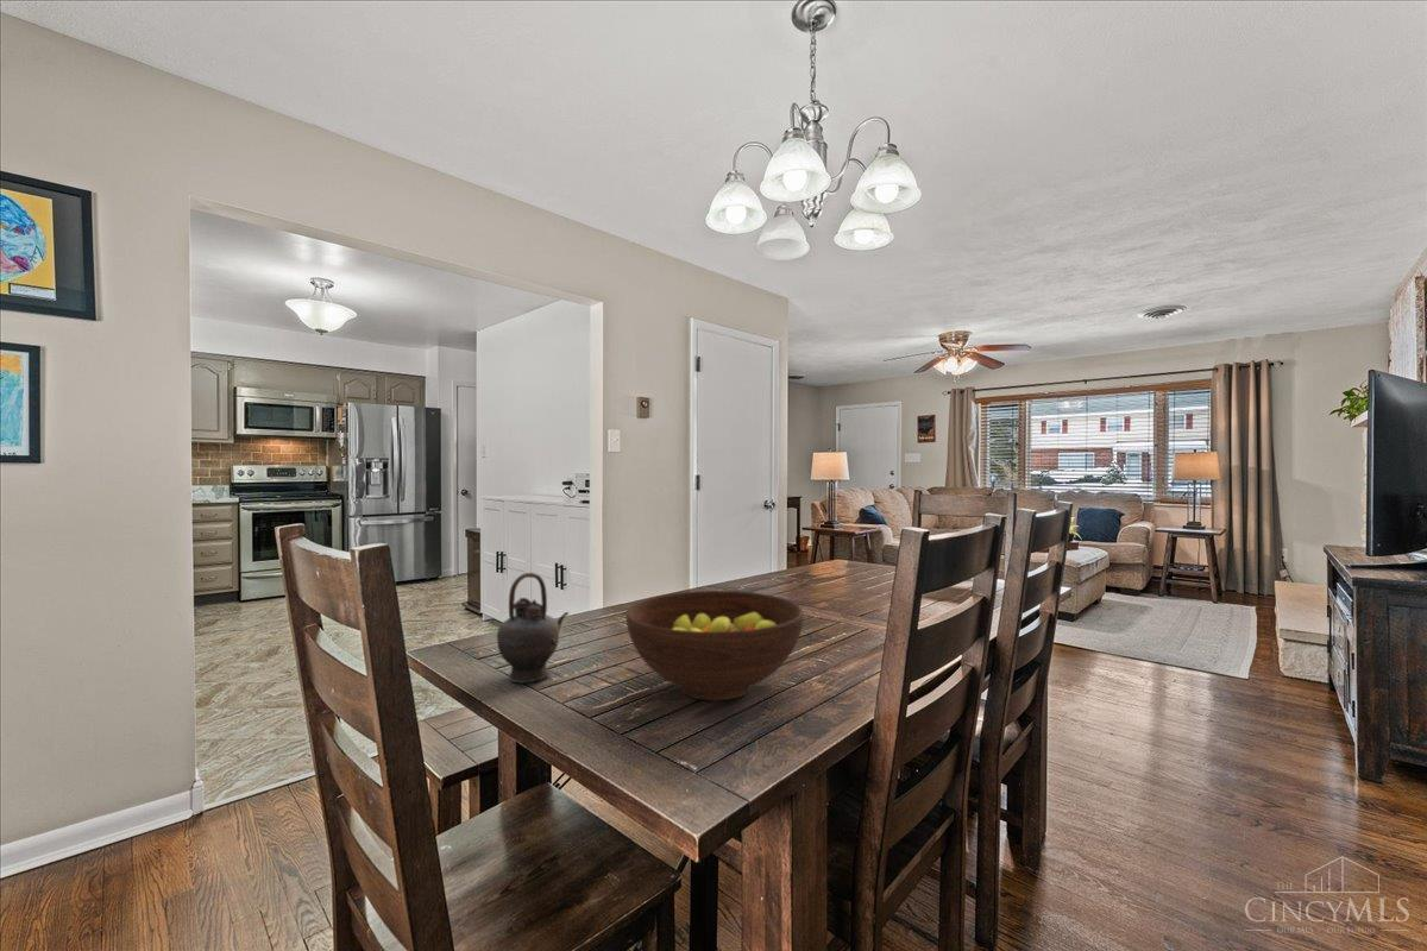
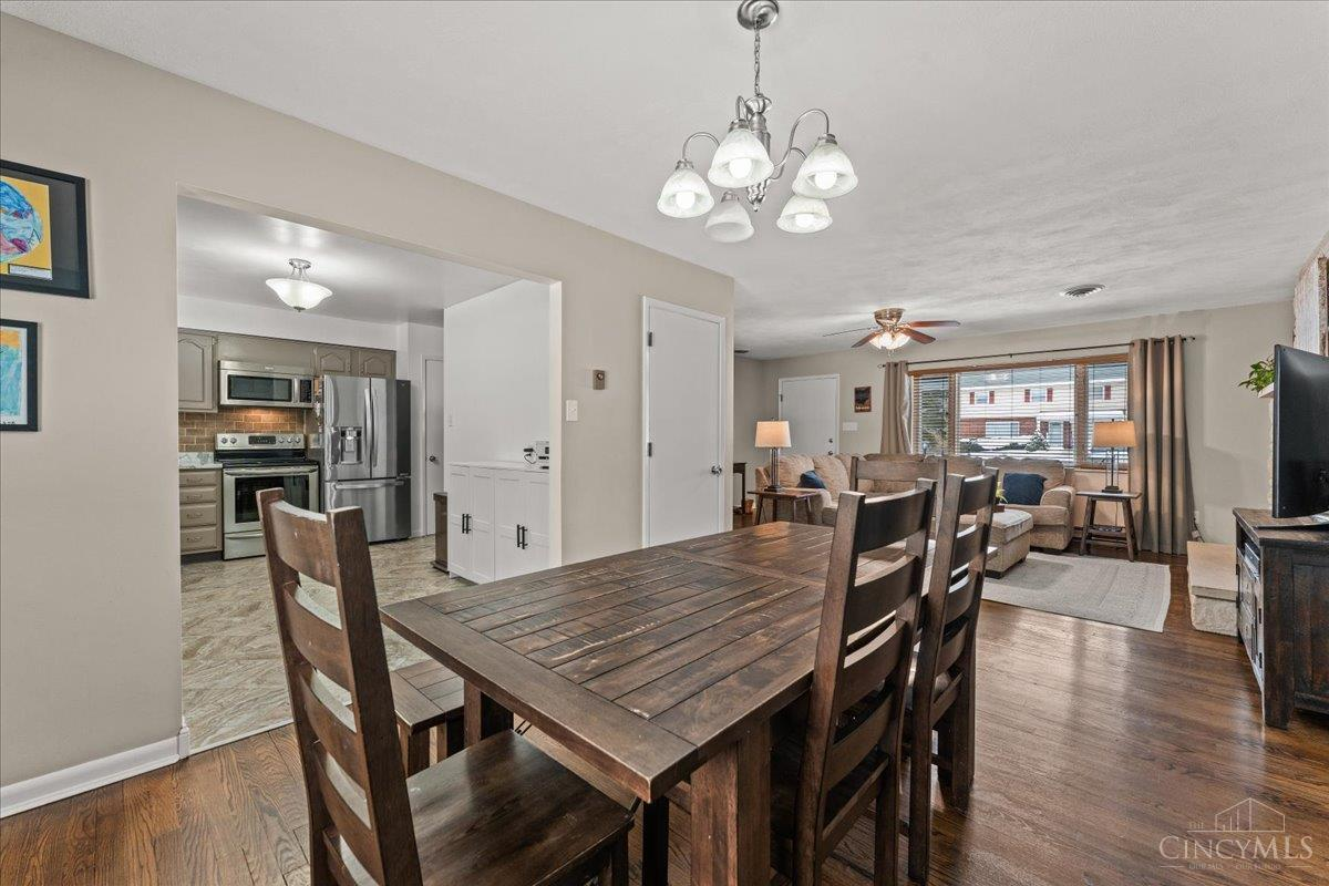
- fruit bowl (715, 649)
- teapot (535, 624)
